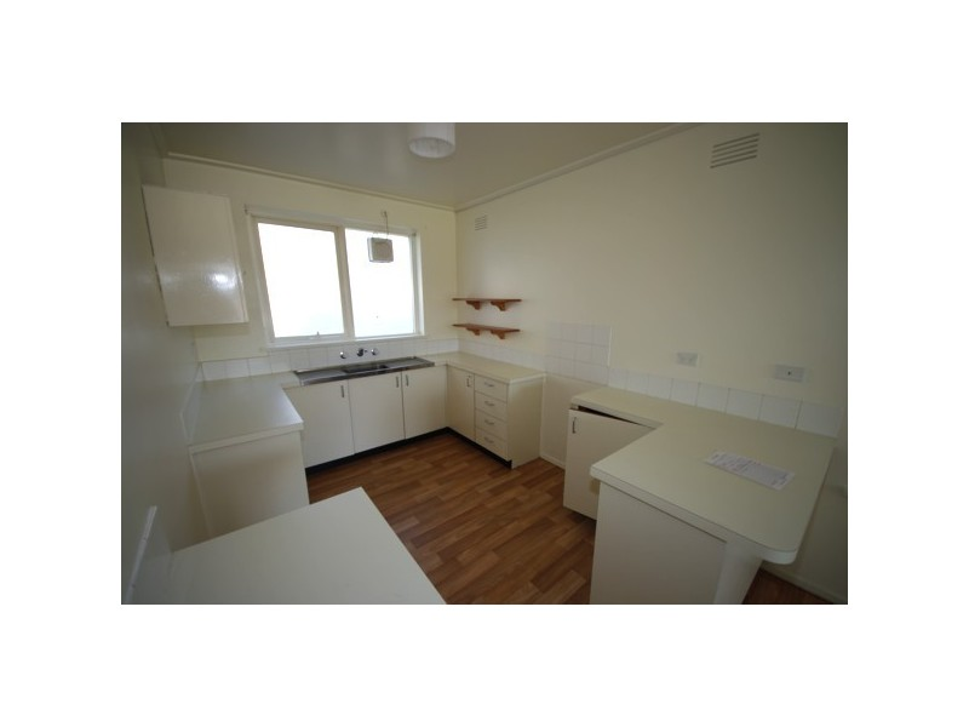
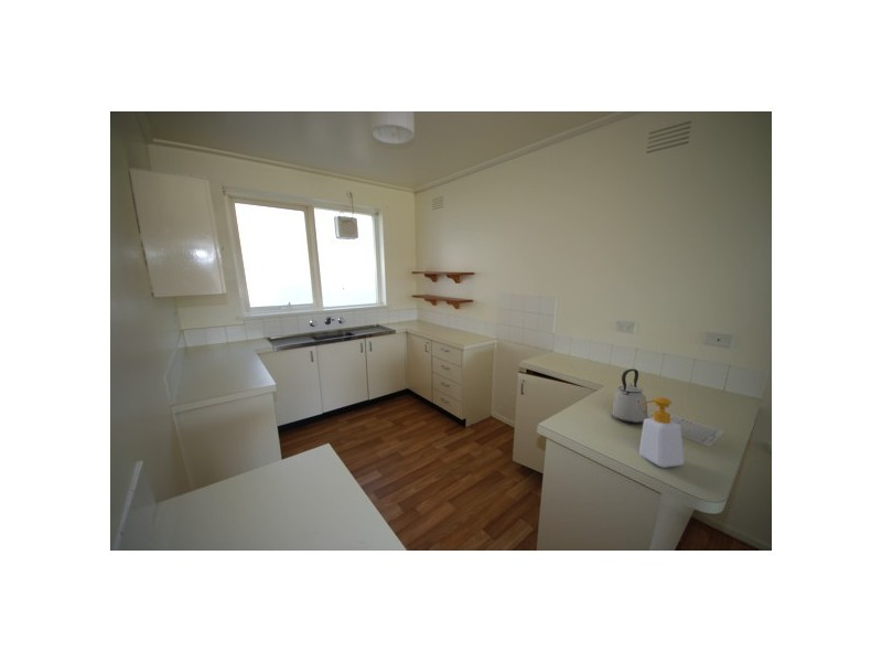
+ soap bottle (656, 429)
+ kettle (632, 394)
